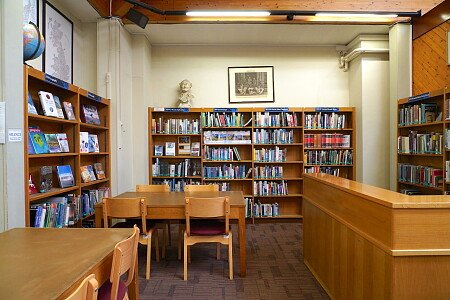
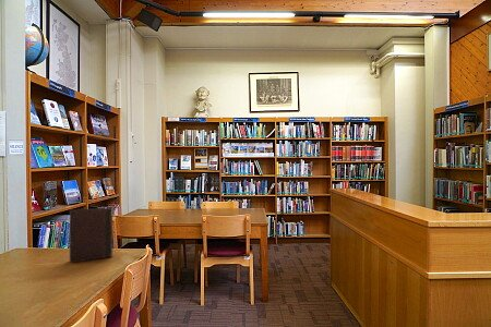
+ book (92, 233)
